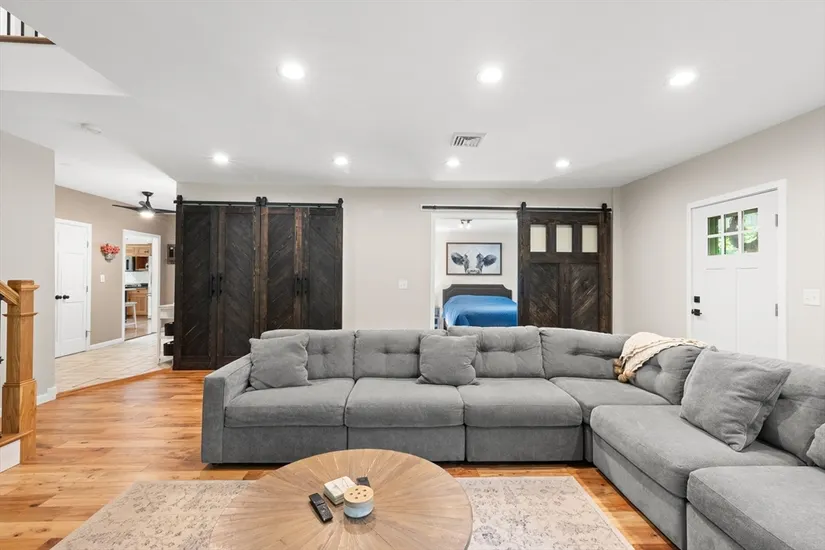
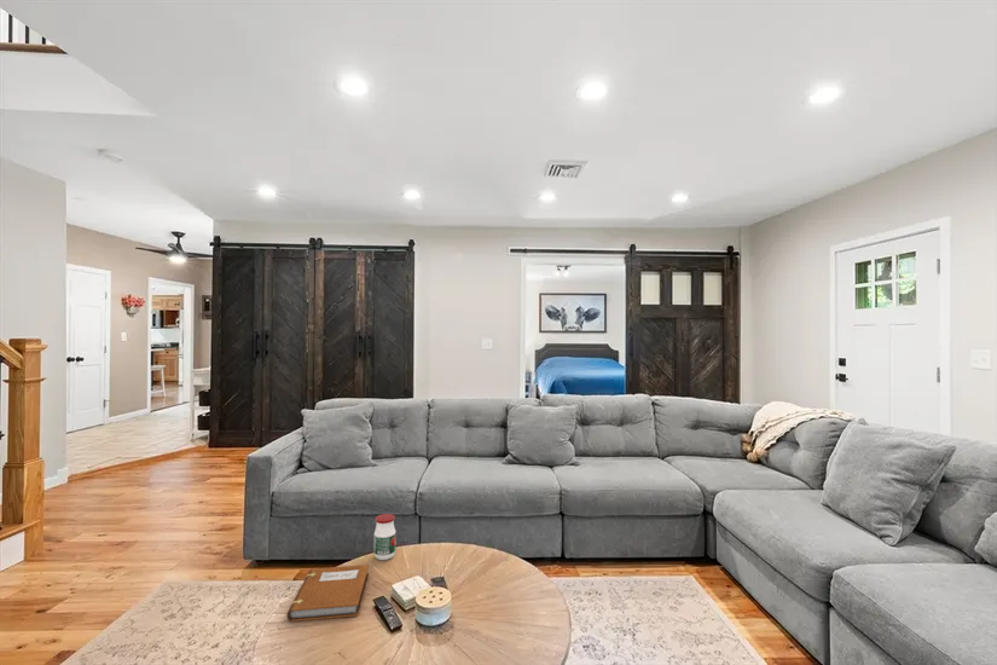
+ jar (384, 537)
+ notebook (331, 589)
